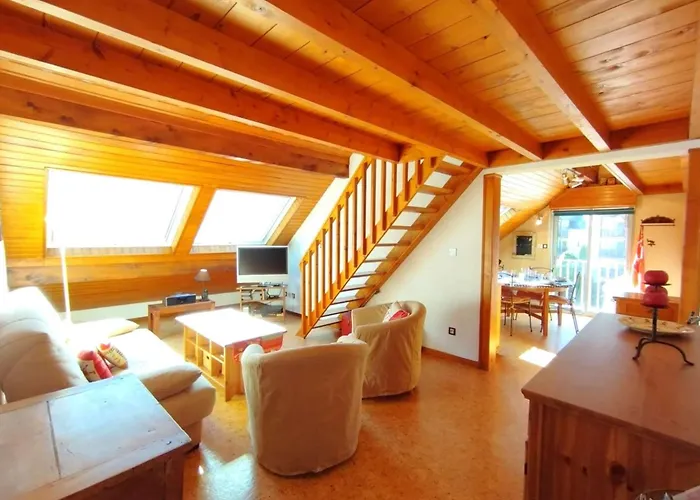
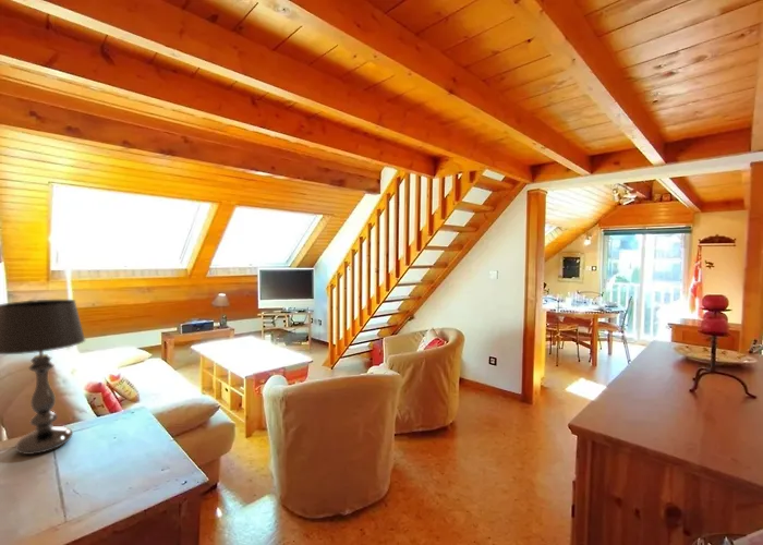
+ table lamp (41, 374)
